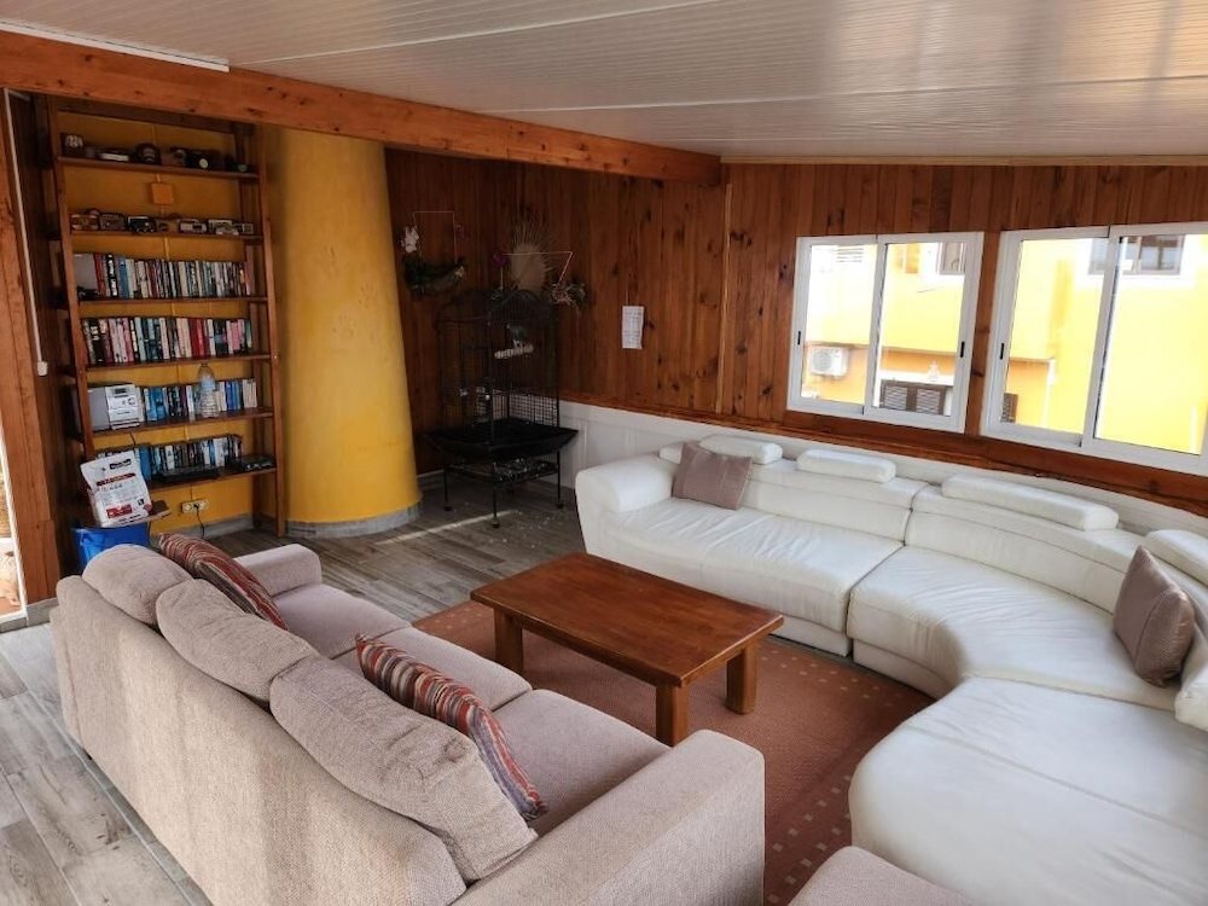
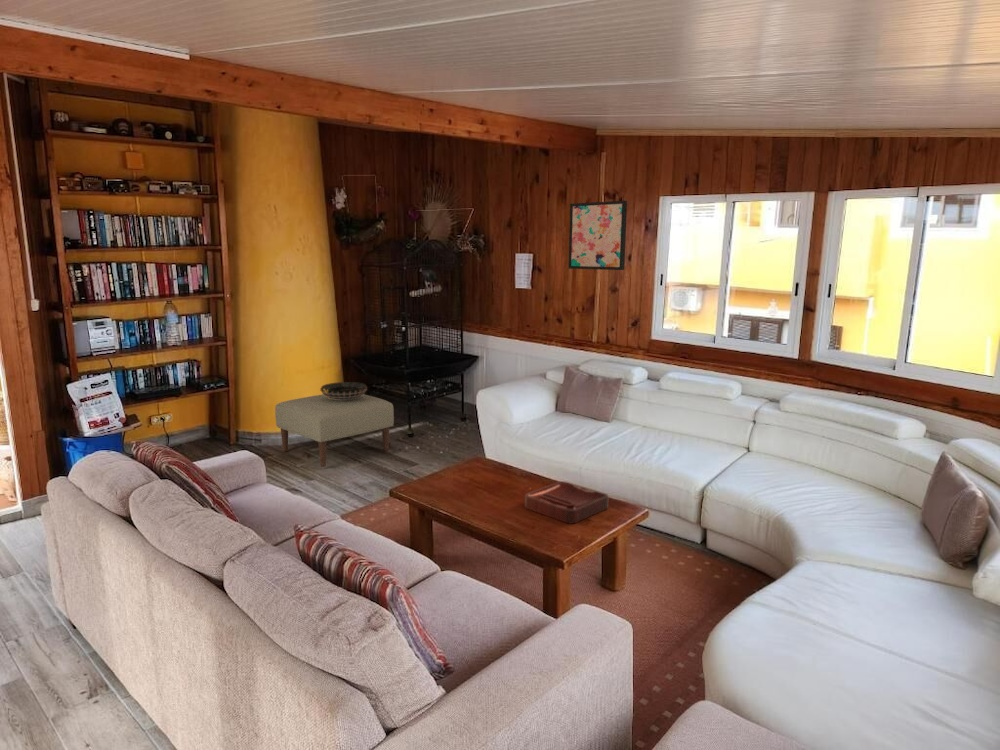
+ decorative bowl (343, 392)
+ ottoman (335, 425)
+ wall art (596, 236)
+ decorative tray (566, 501)
